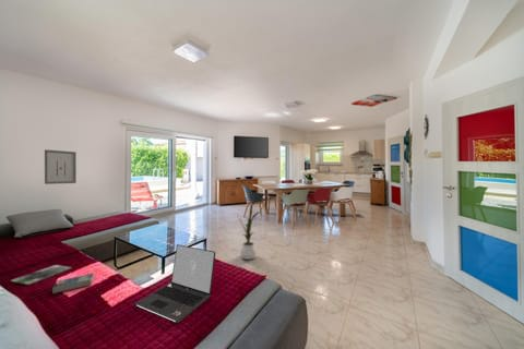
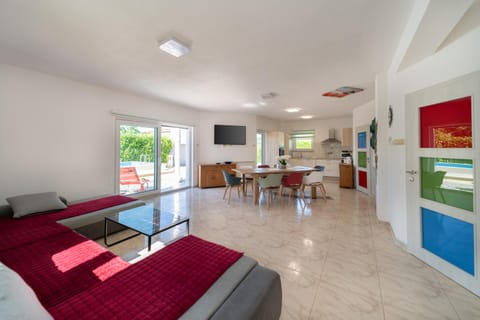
- house plant (249, 230)
- wall art (60, 167)
- laptop (177, 277)
- book (74, 281)
- magazine (43, 274)
